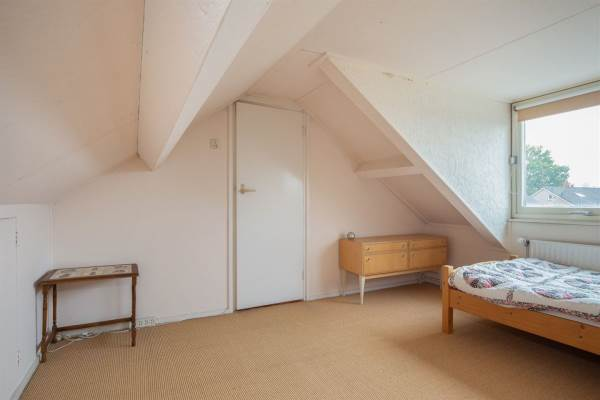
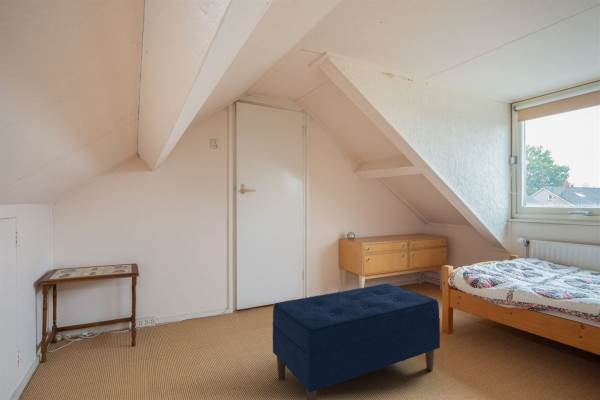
+ bench (357, 337)
